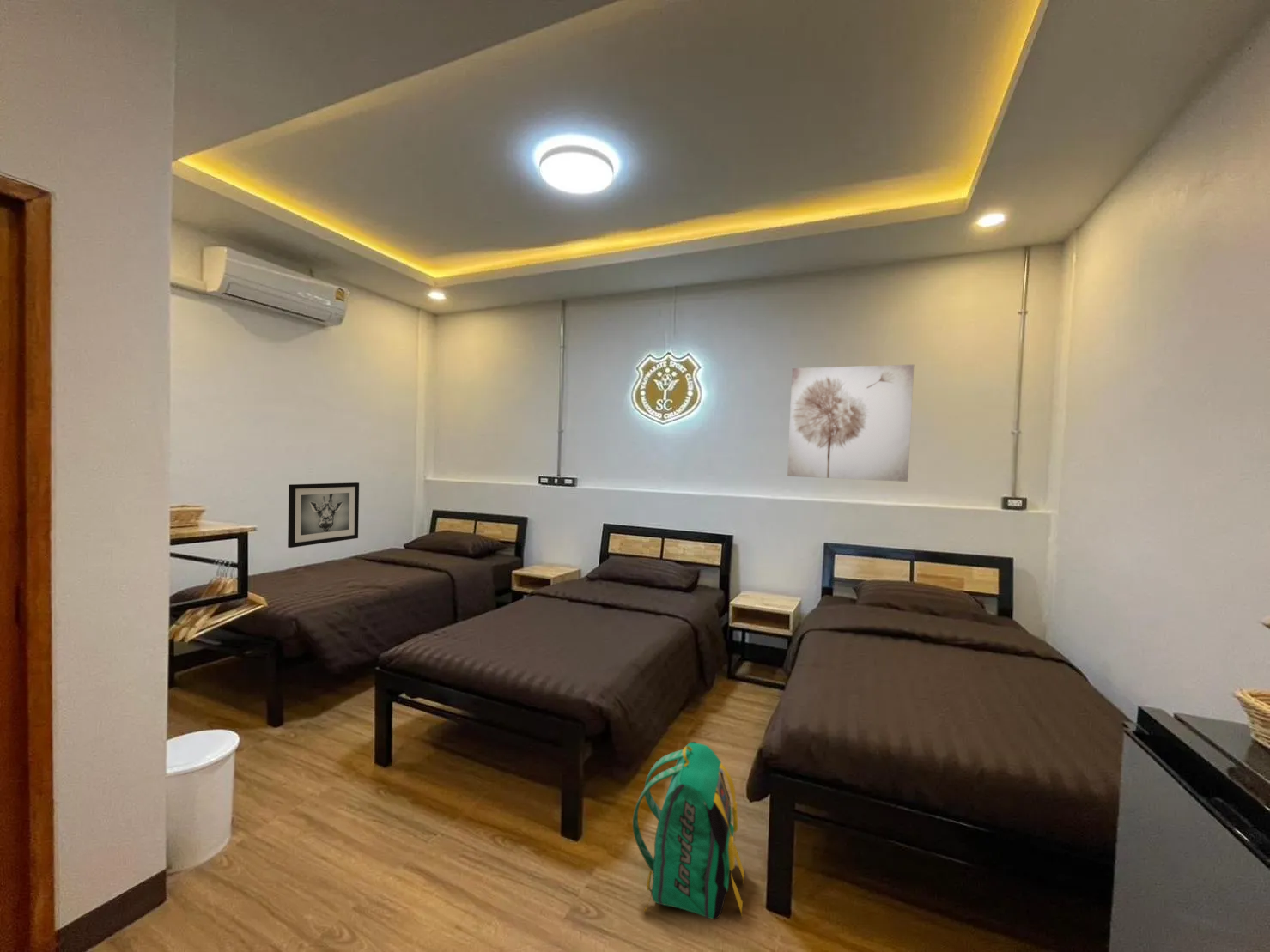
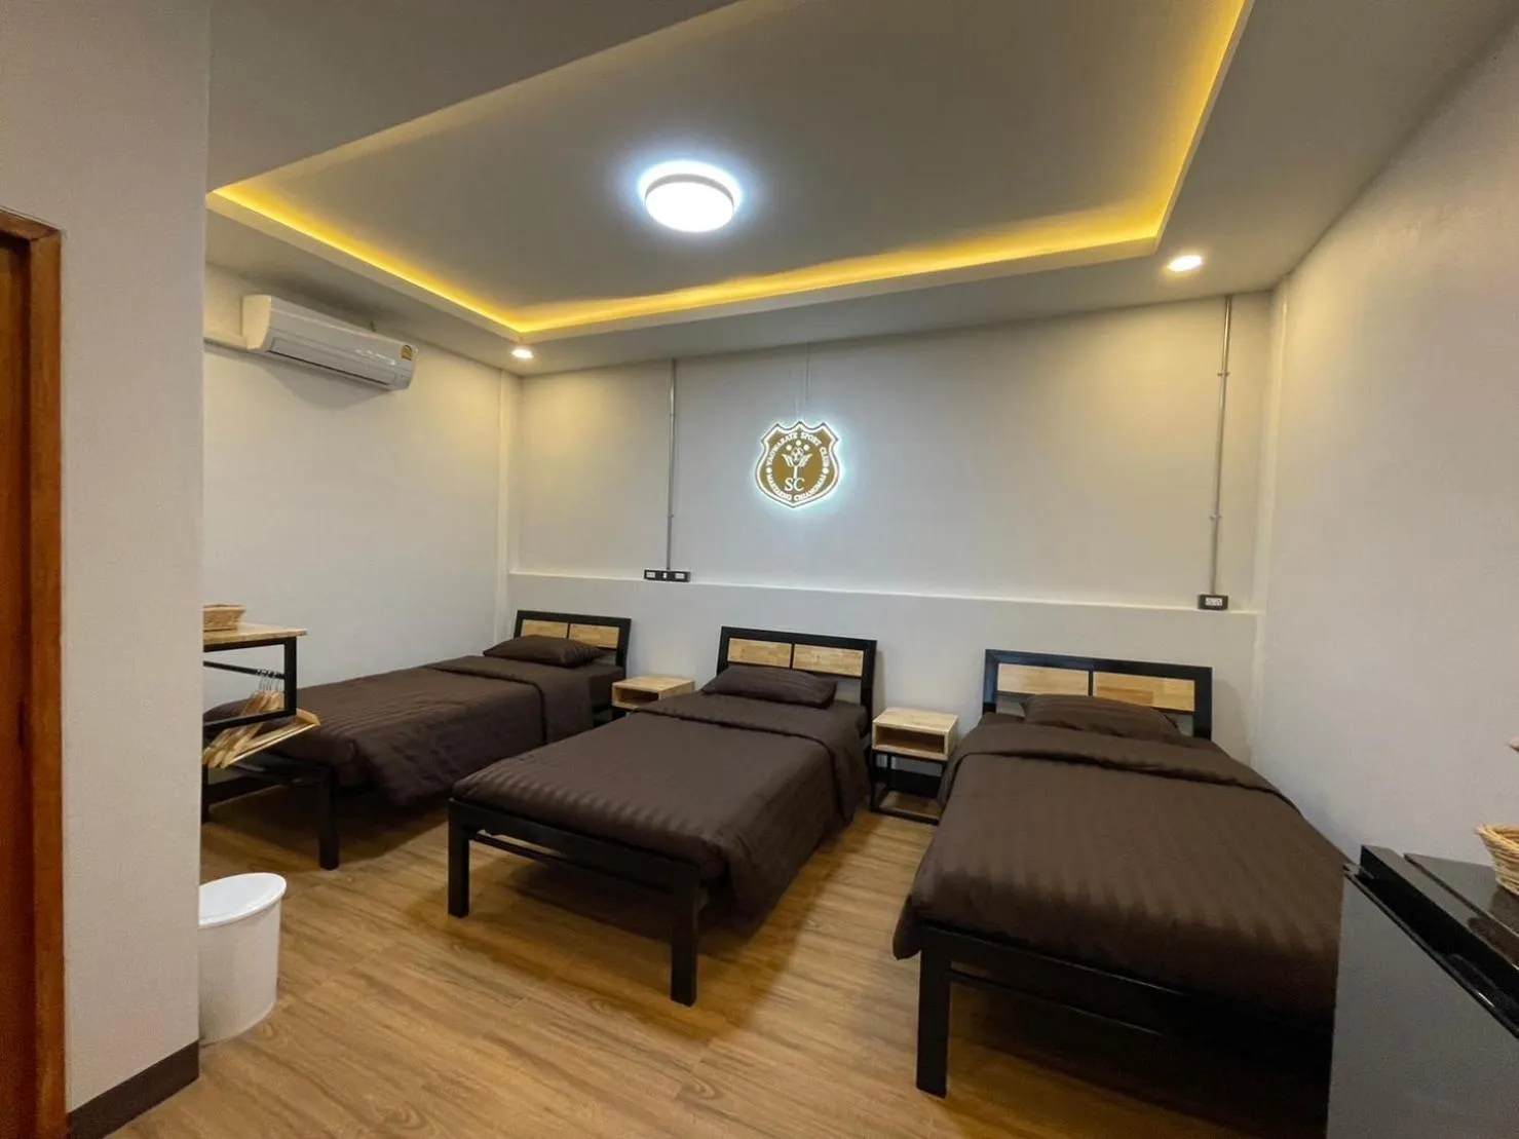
- backpack (691, 816)
- wall art (848, 422)
- wall art (325, 512)
